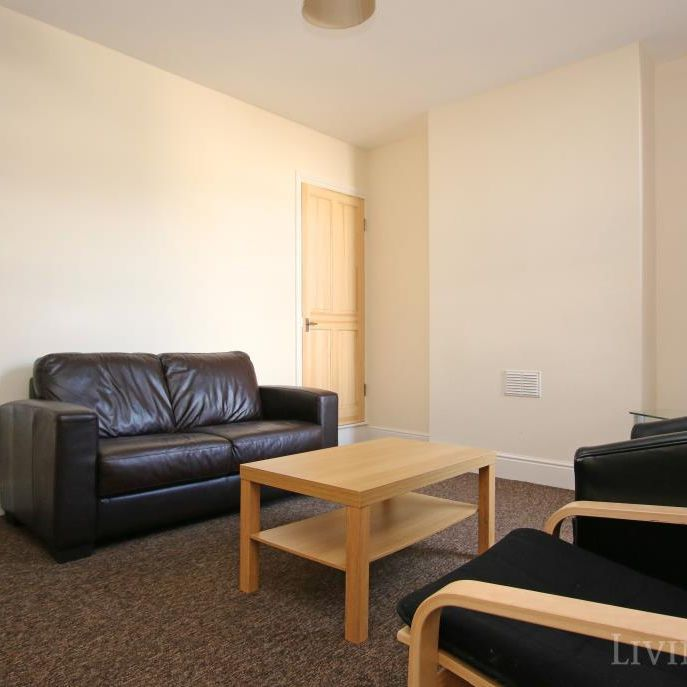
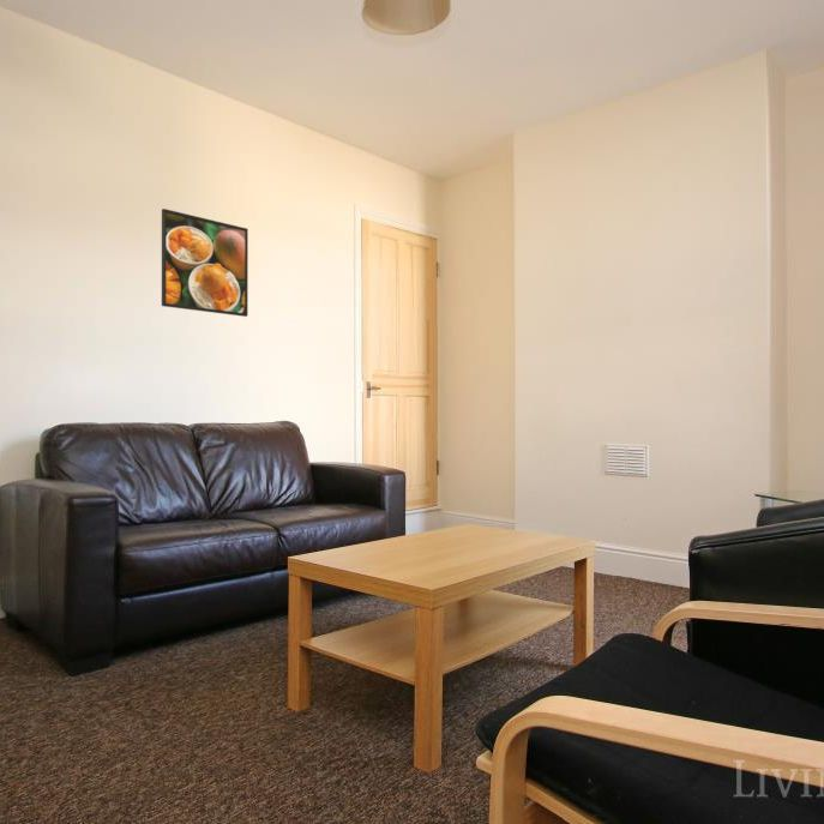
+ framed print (206, 265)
